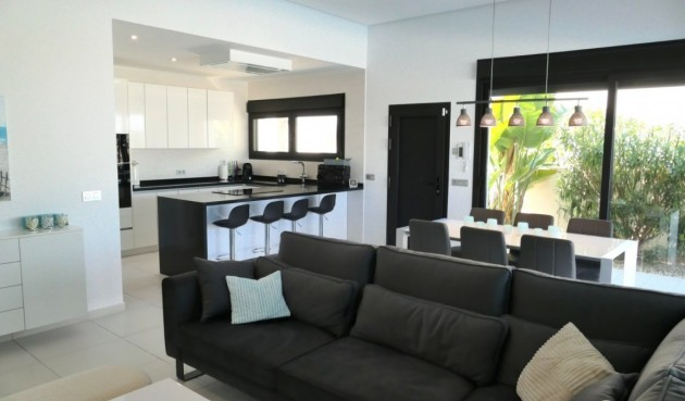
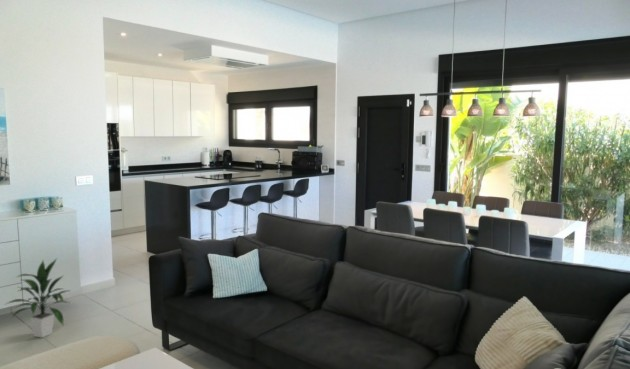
+ indoor plant (42, 299)
